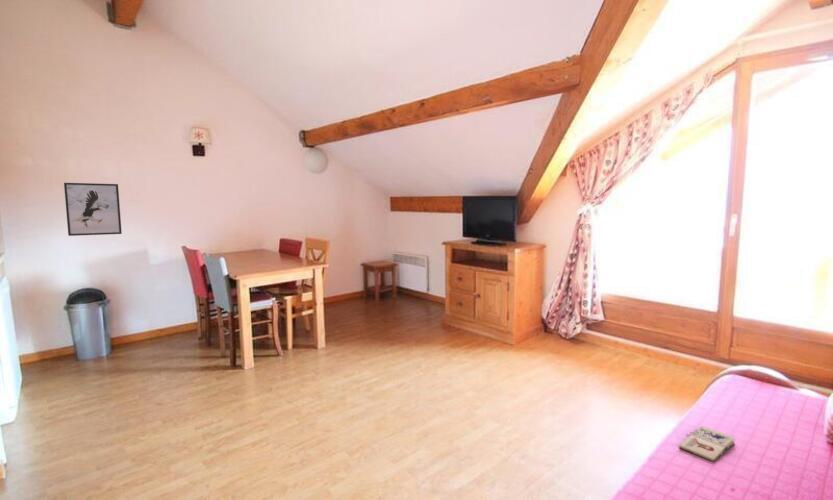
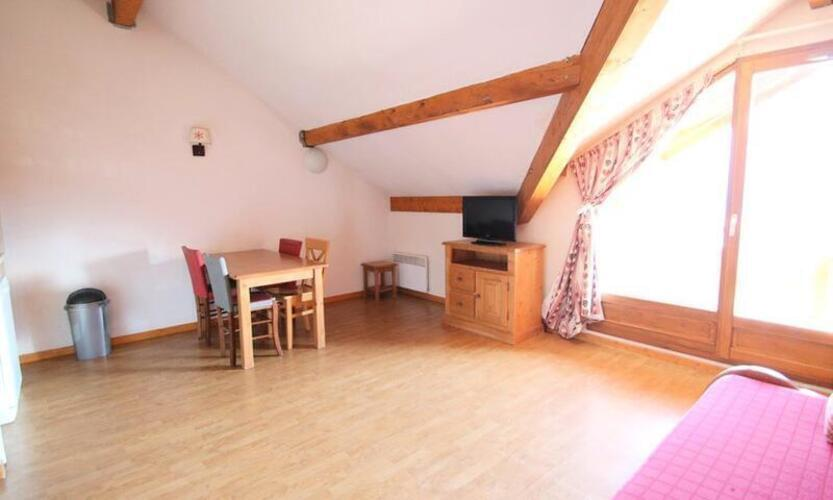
- paperback book (707, 440)
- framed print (93, 209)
